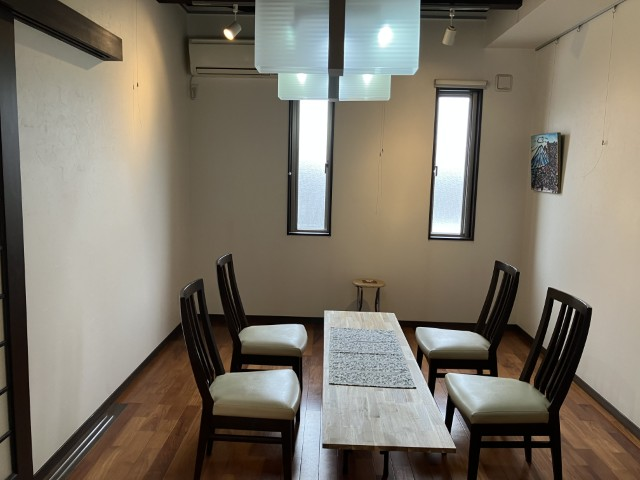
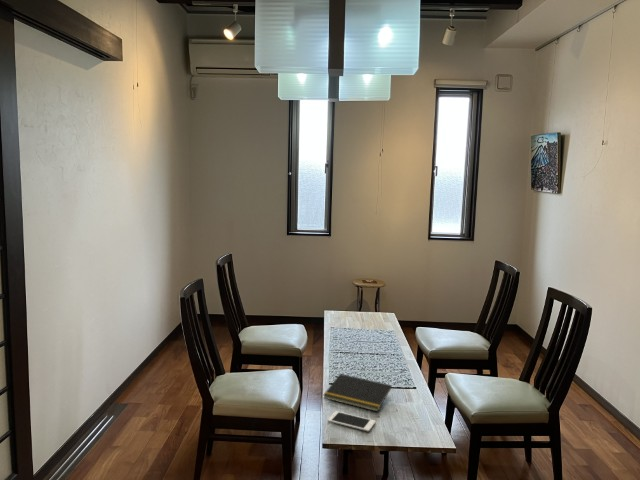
+ notepad (357, 391)
+ cell phone (351, 421)
